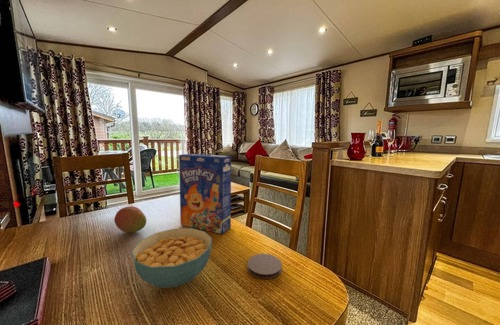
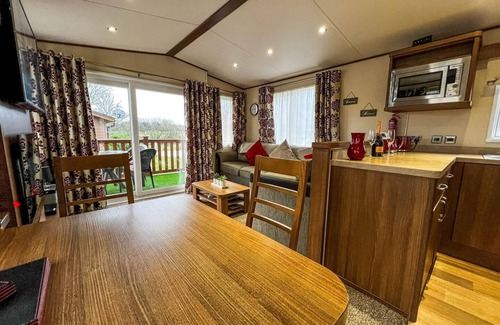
- cereal box (205, 191)
- coaster (264, 265)
- fruit (130, 219)
- cereal bowl (174, 261)
